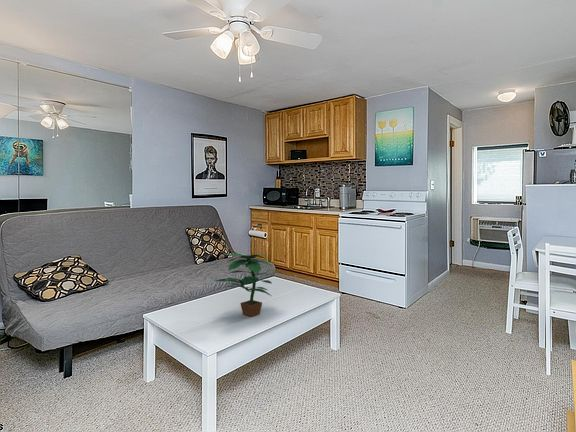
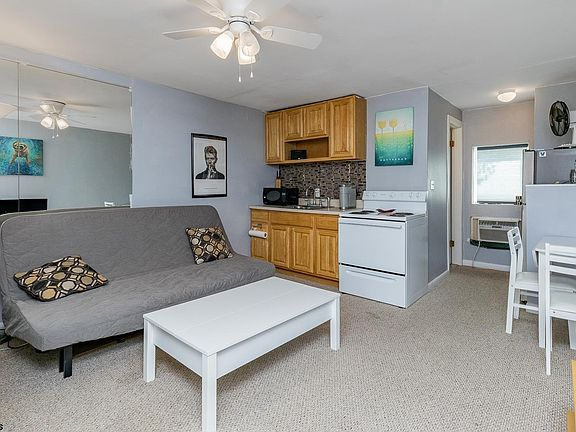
- potted plant (247, 283)
